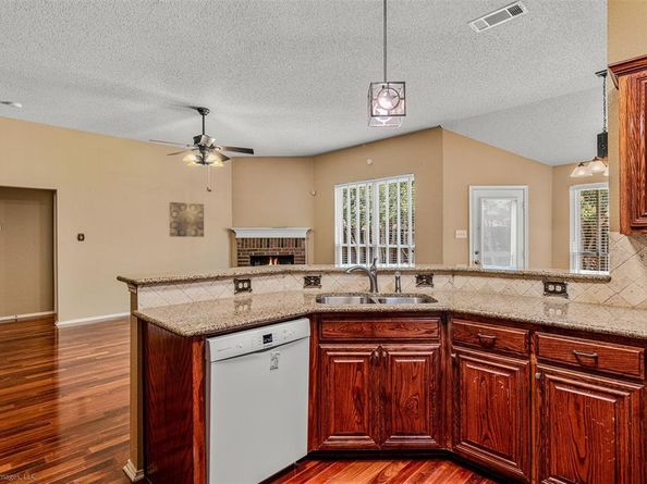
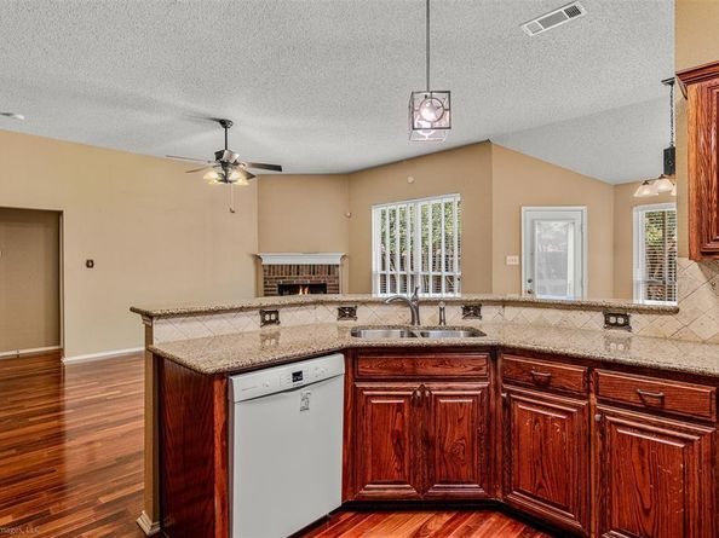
- wall art (186, 220)
